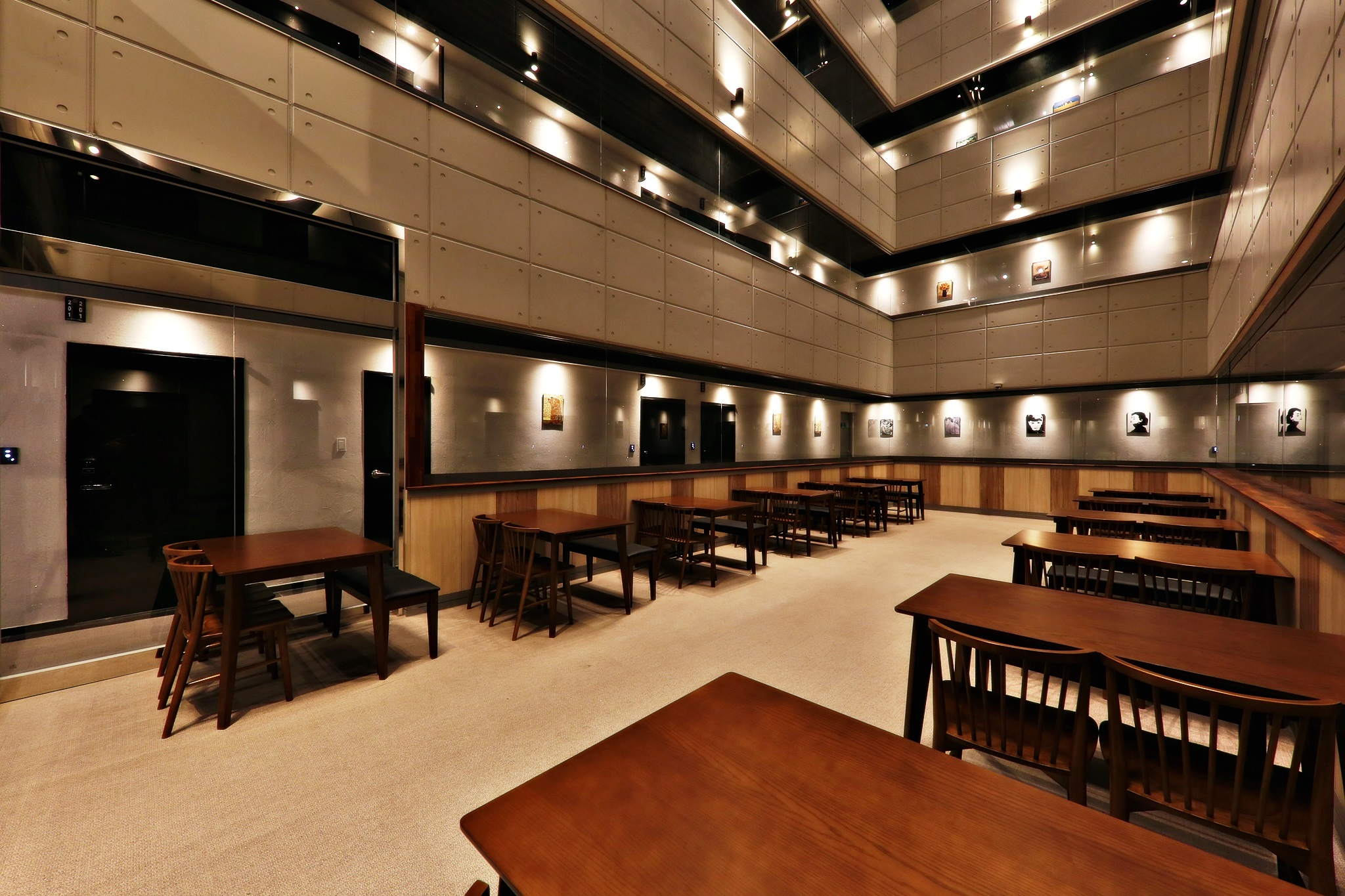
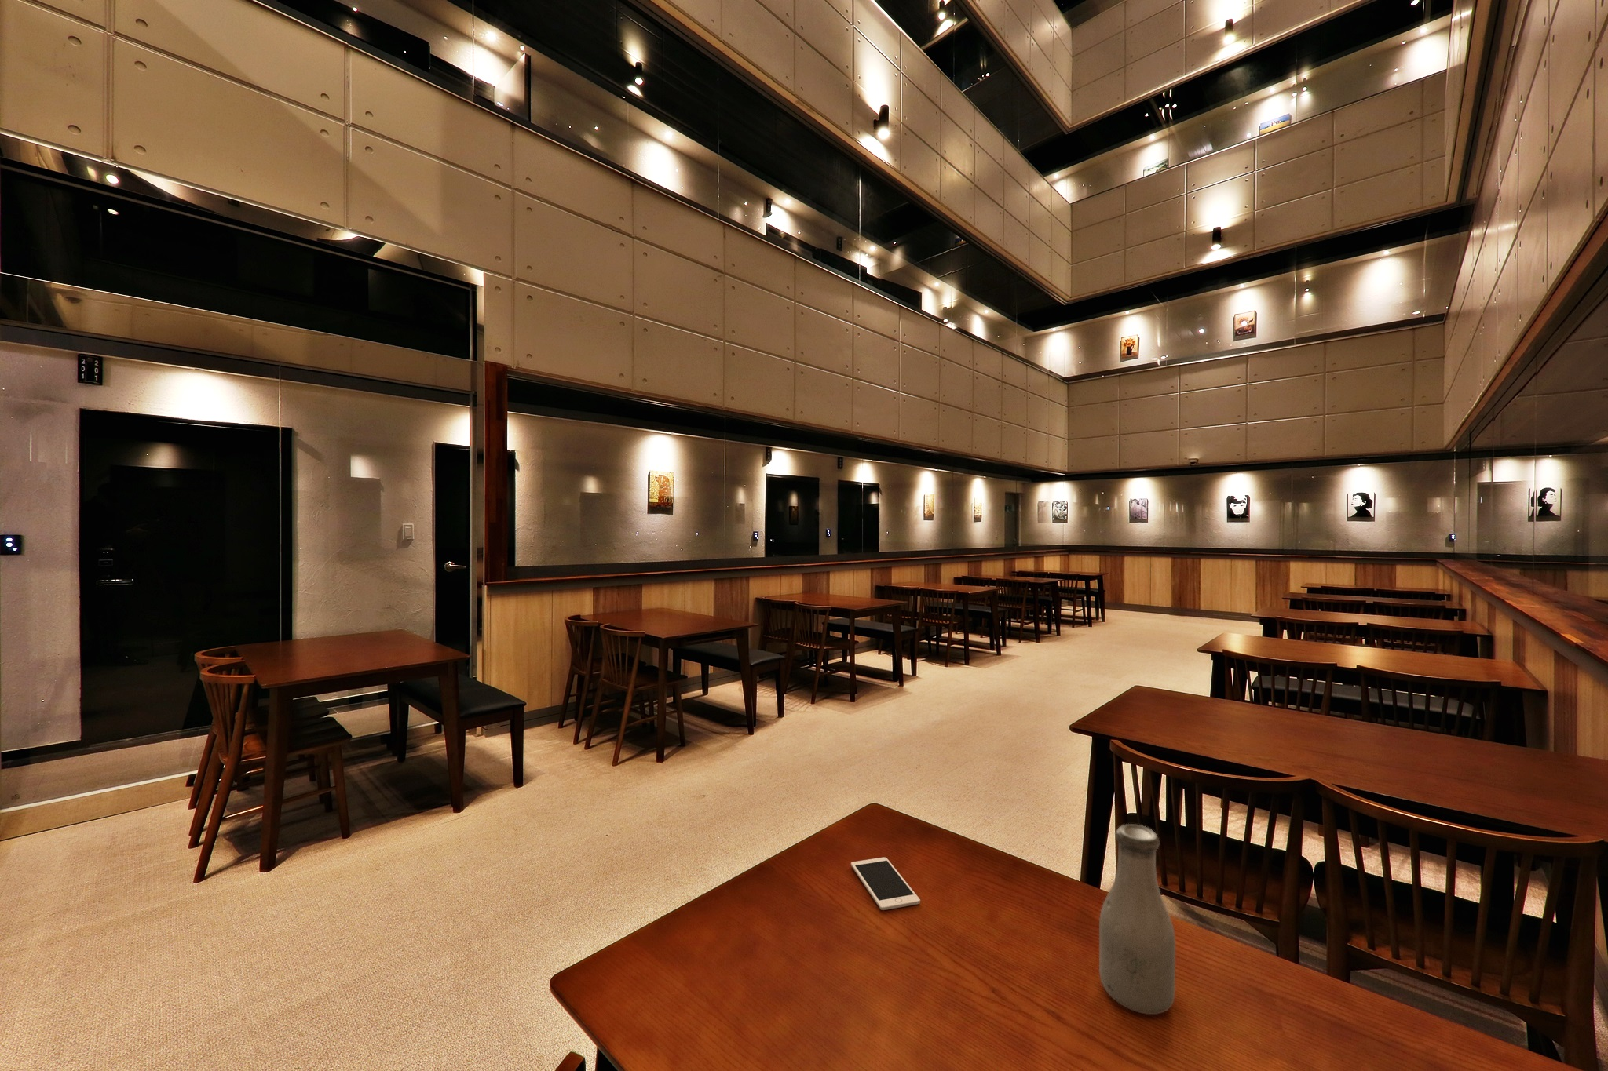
+ bottle (1136, 912)
+ cell phone (884, 881)
